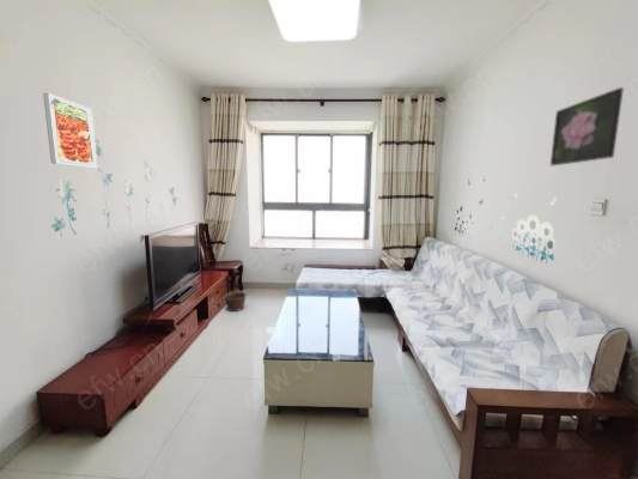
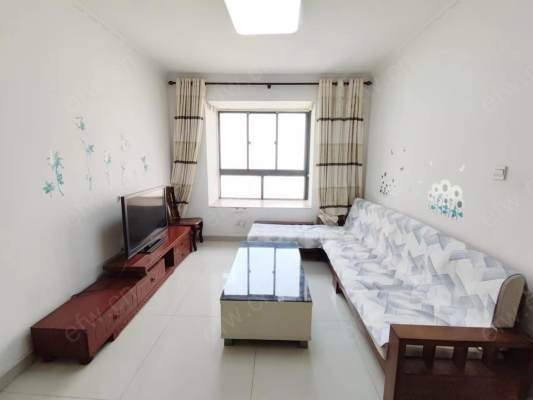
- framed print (582, 132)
- clay pot (235, 298)
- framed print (72, 134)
